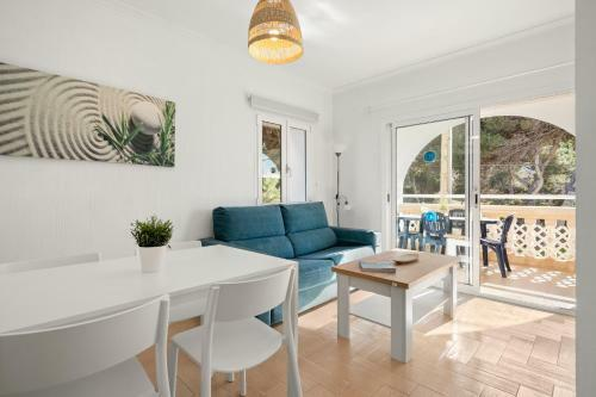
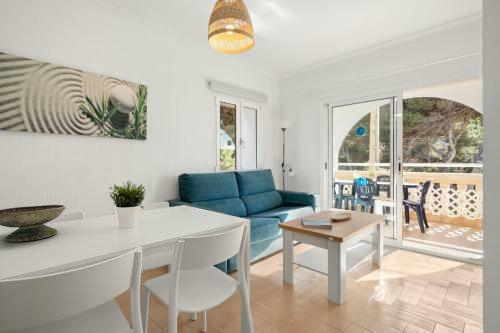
+ decorative bowl (29, 221)
